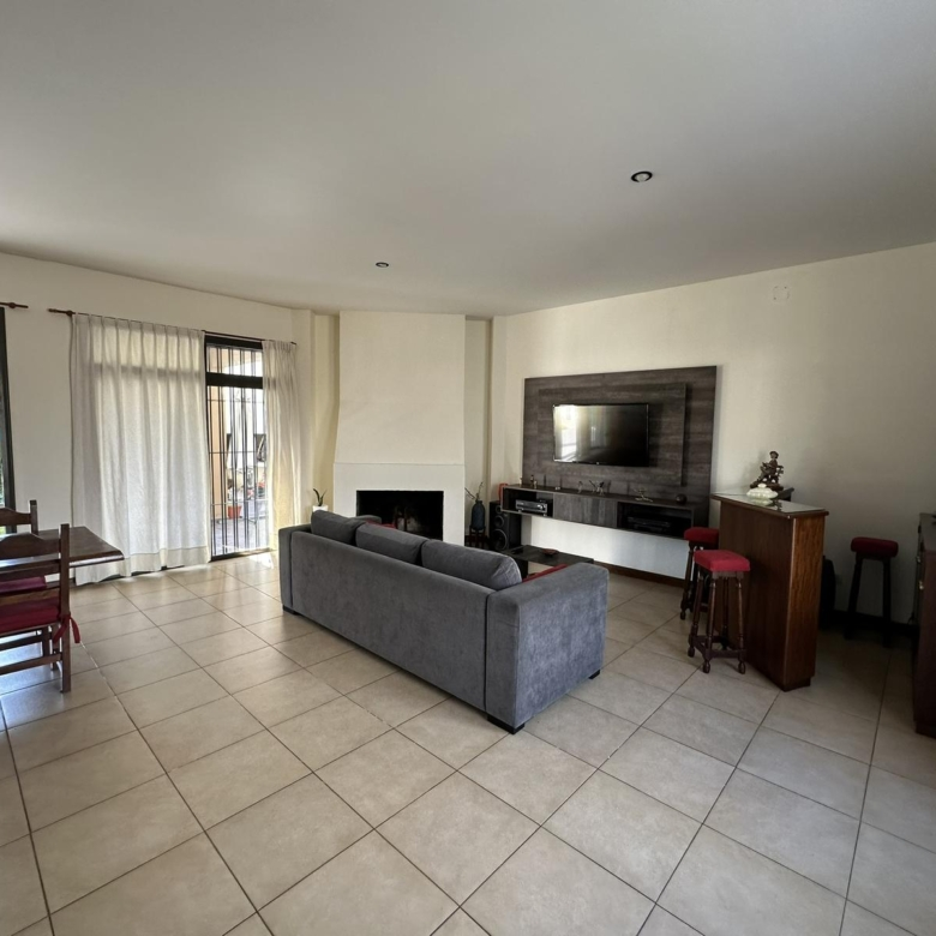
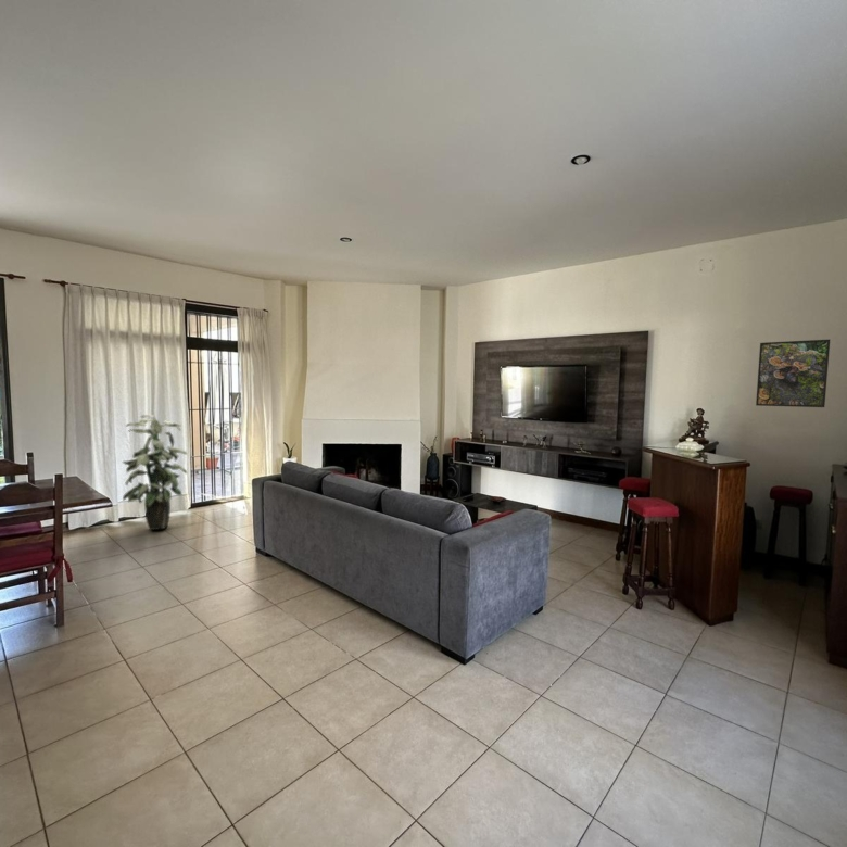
+ indoor plant (153, 471)
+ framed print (791, 374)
